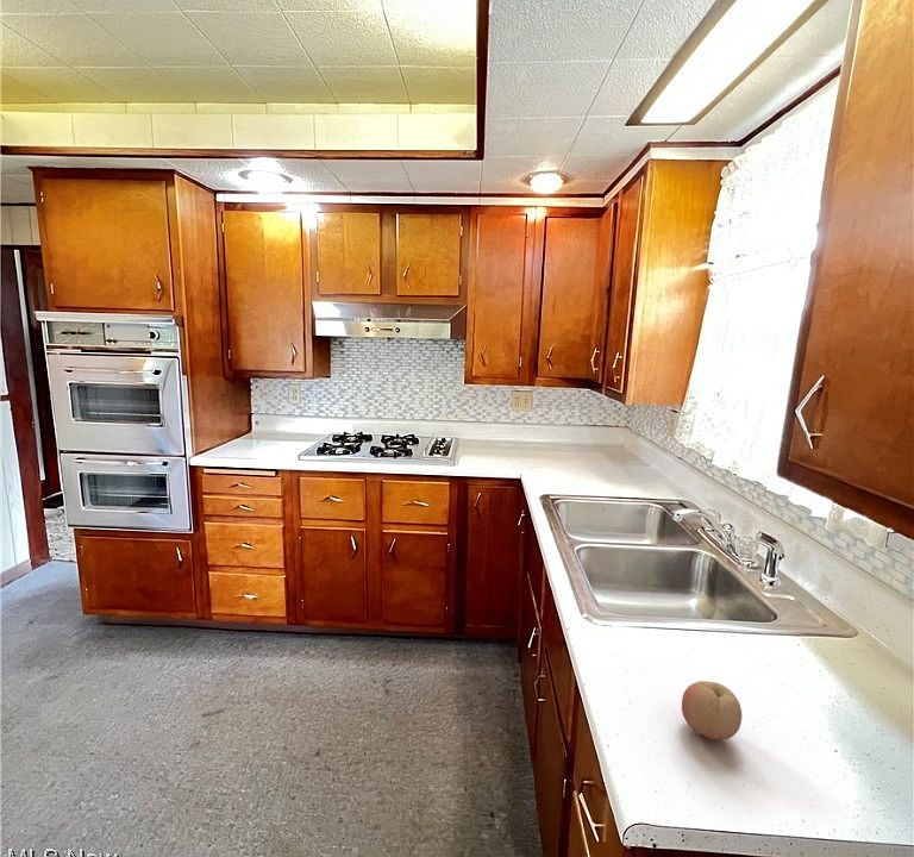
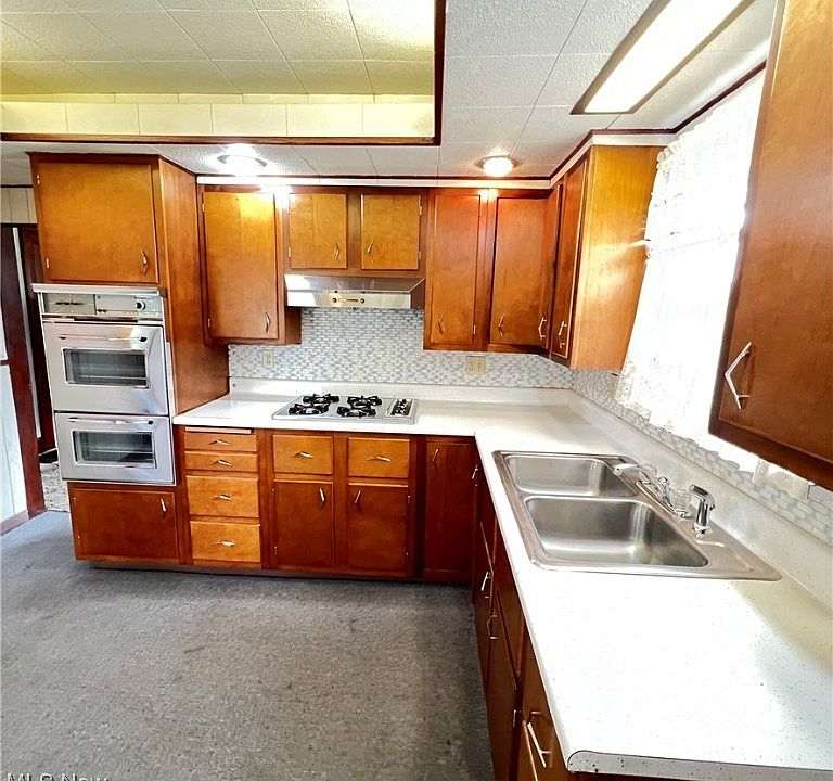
- fruit (710, 711)
